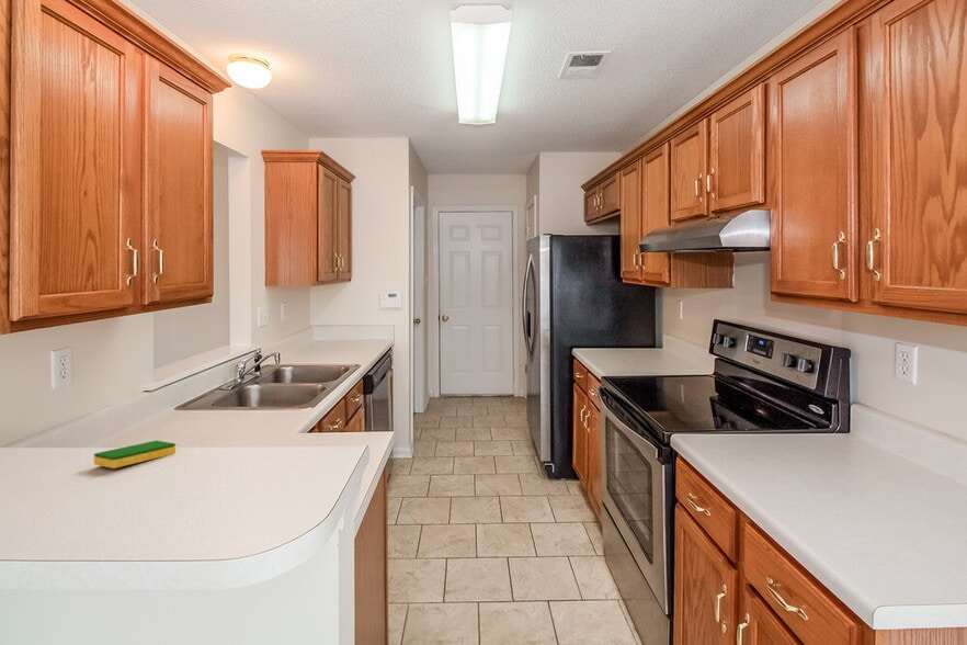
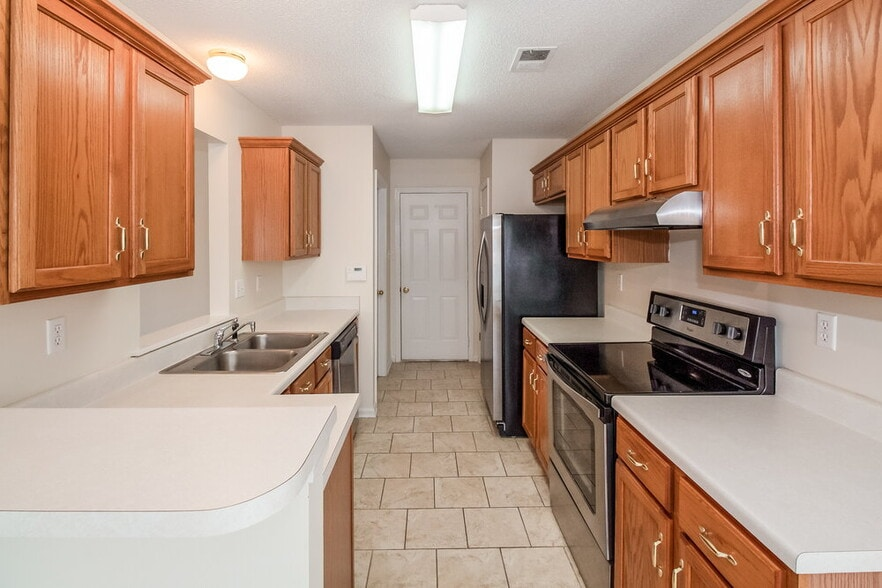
- dish sponge (136, 453)
